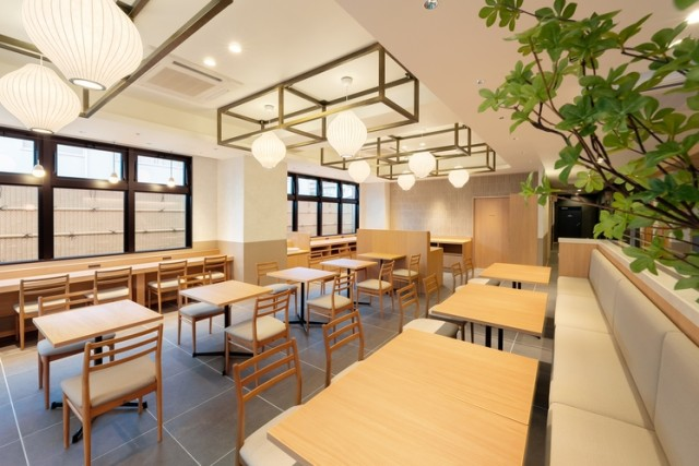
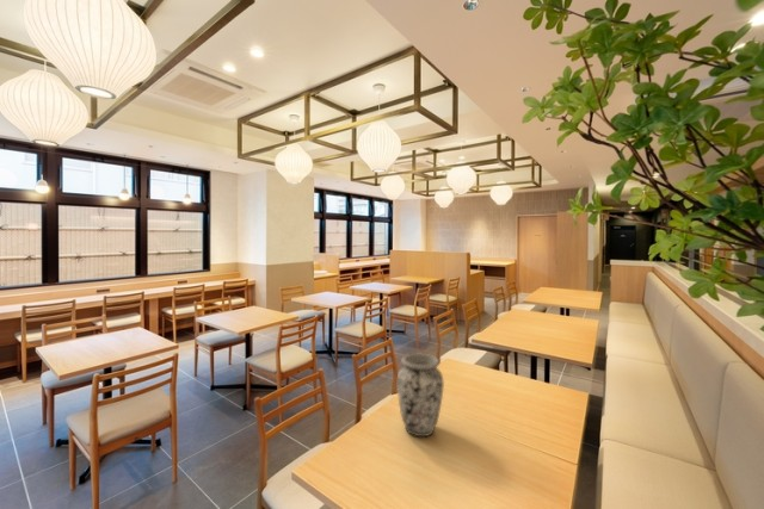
+ vase (419, 395)
